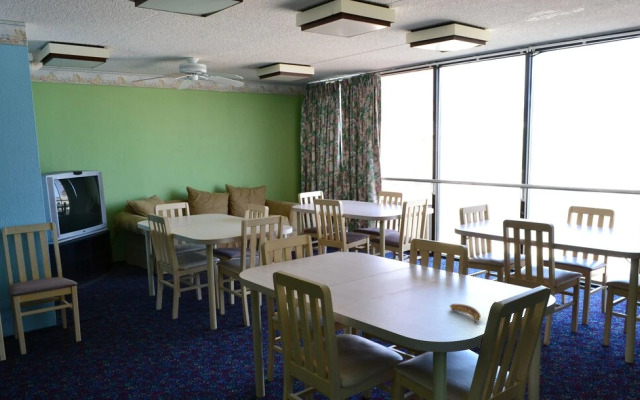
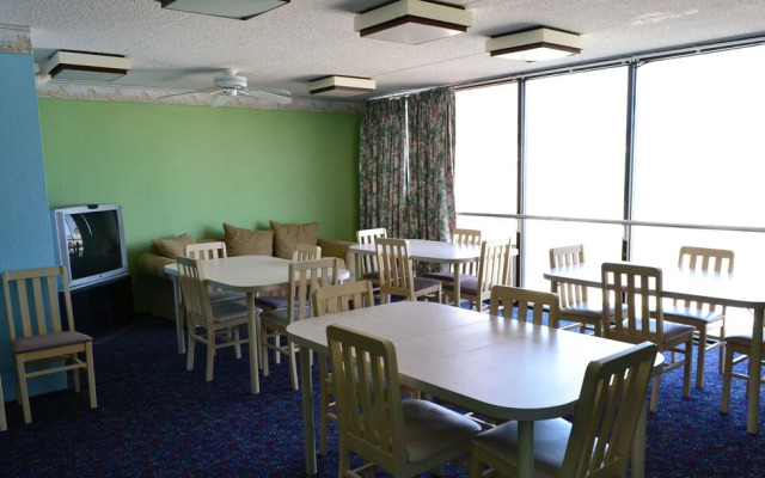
- banana (465, 310)
